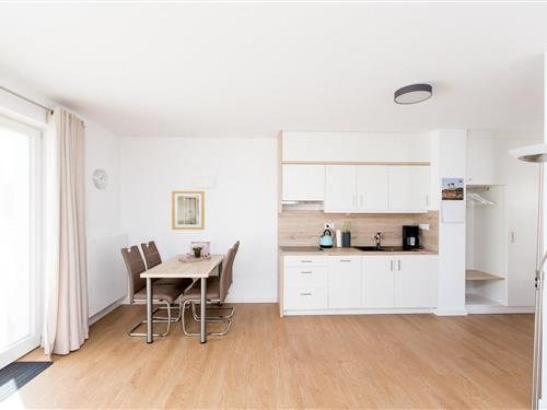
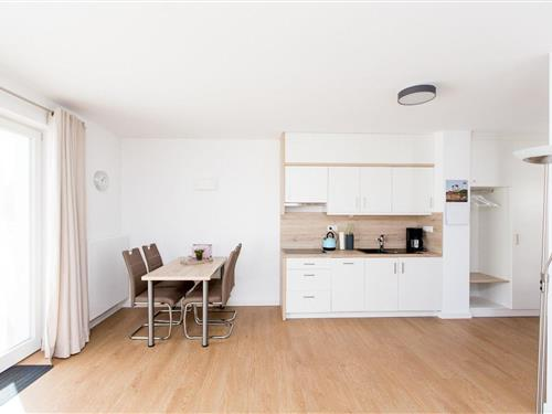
- wall art (188, 210)
